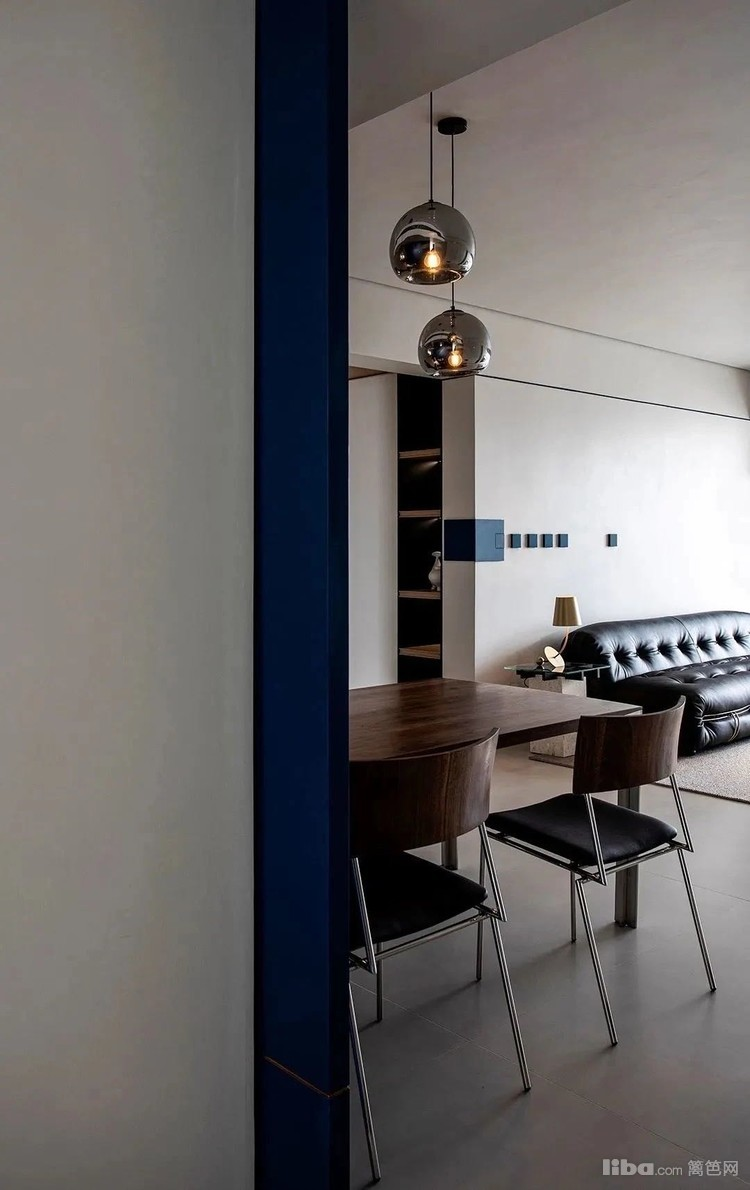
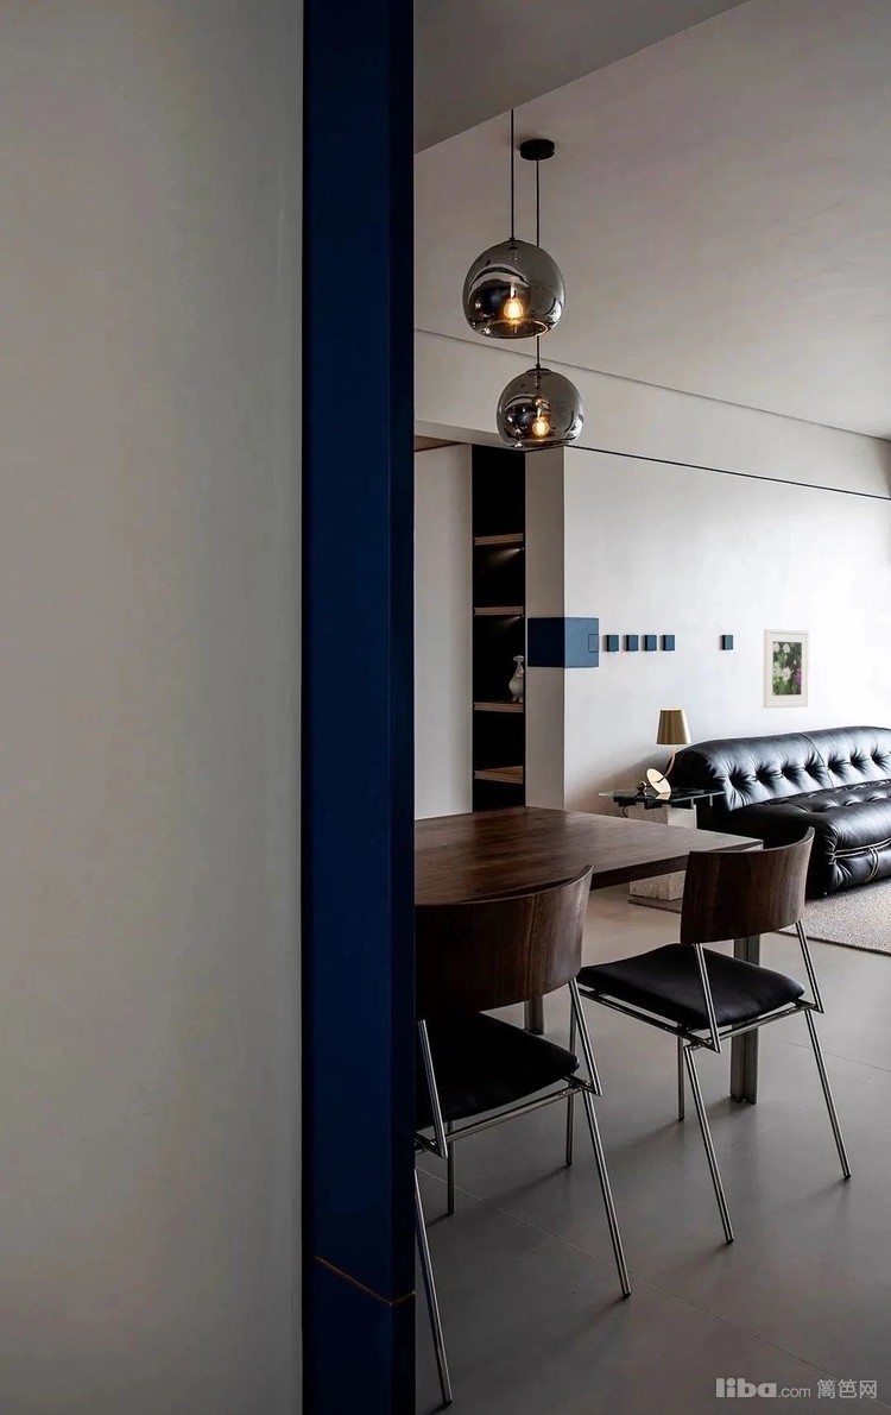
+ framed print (786, 668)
